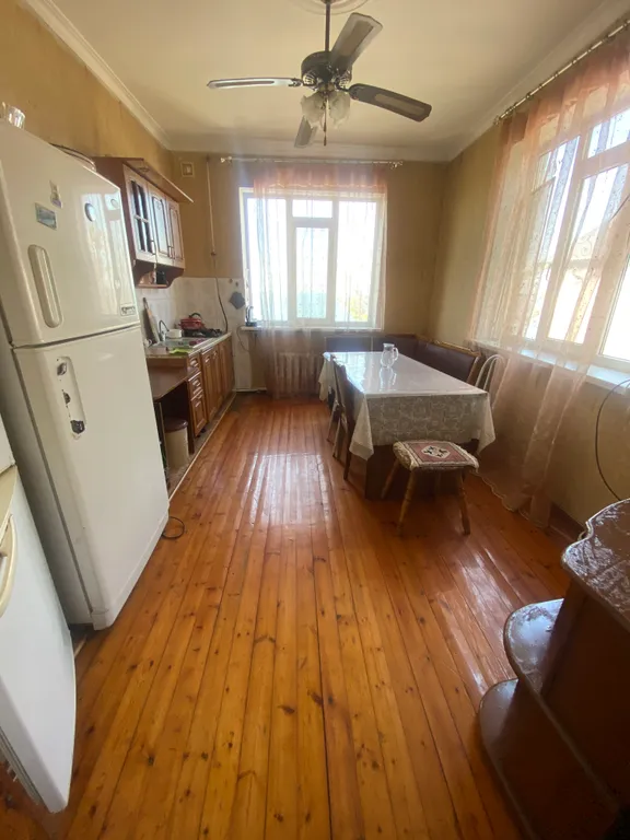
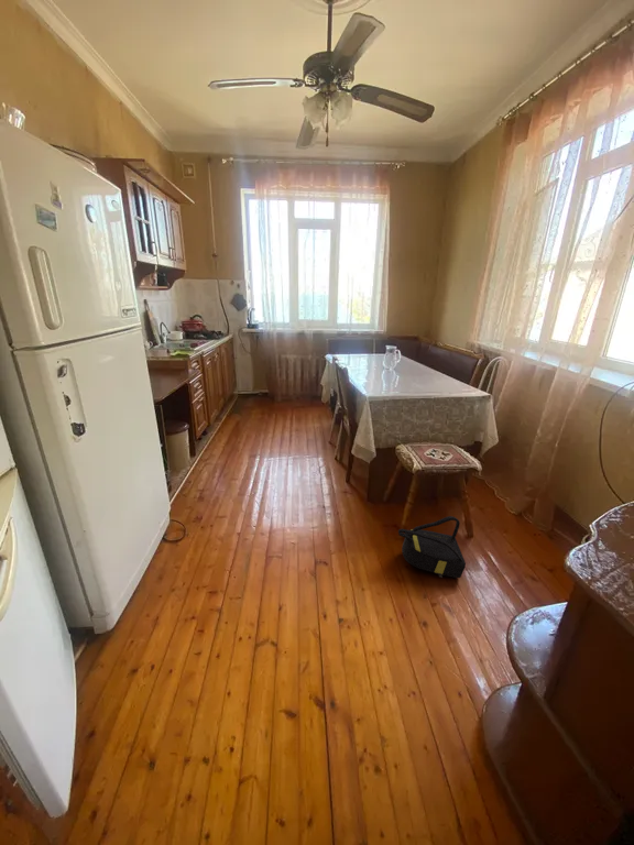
+ backpack (428, 542)
